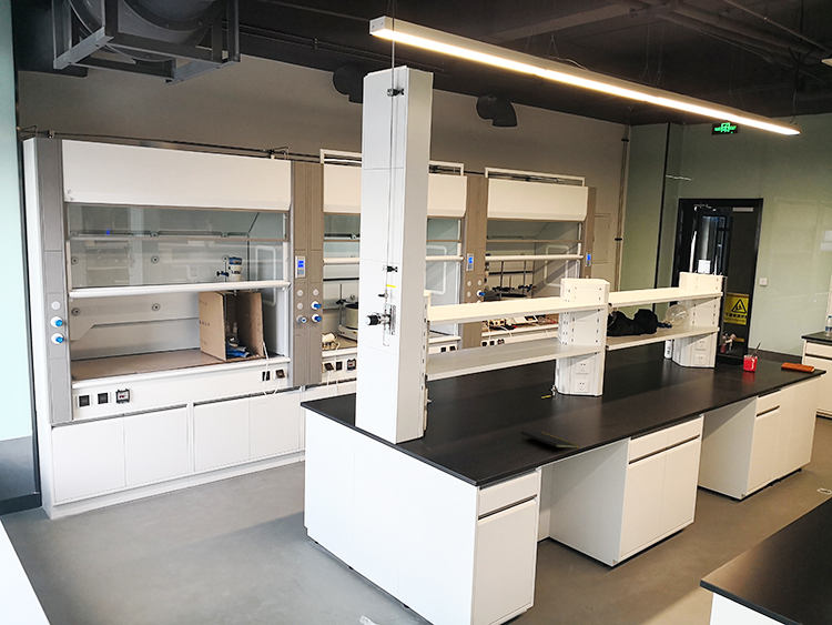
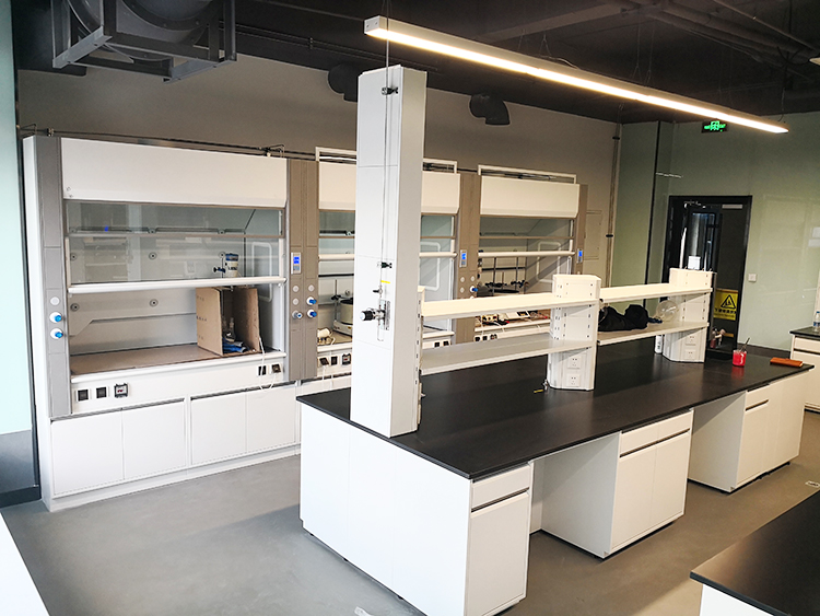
- notepad (549, 438)
